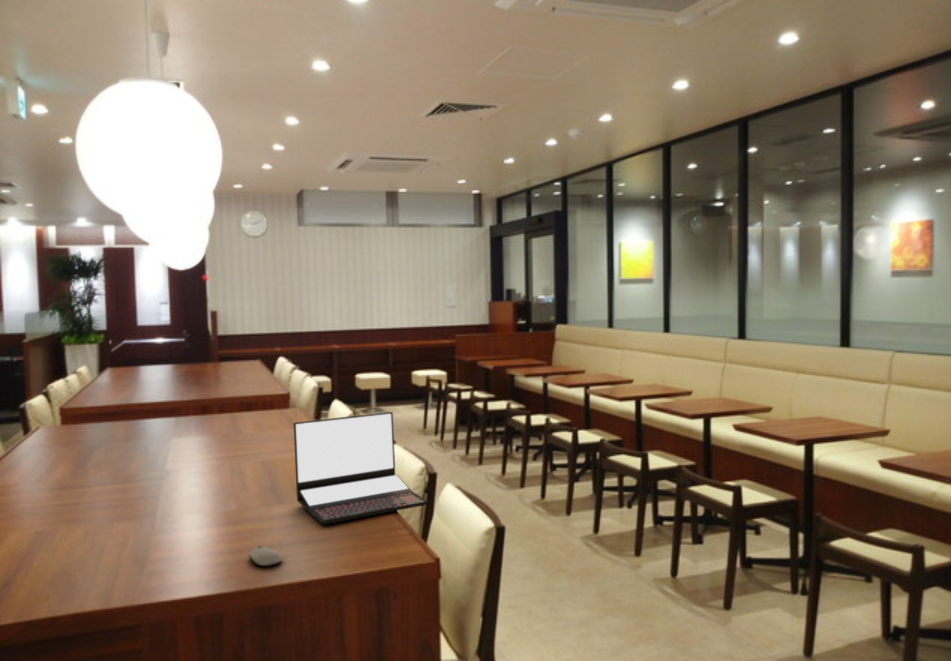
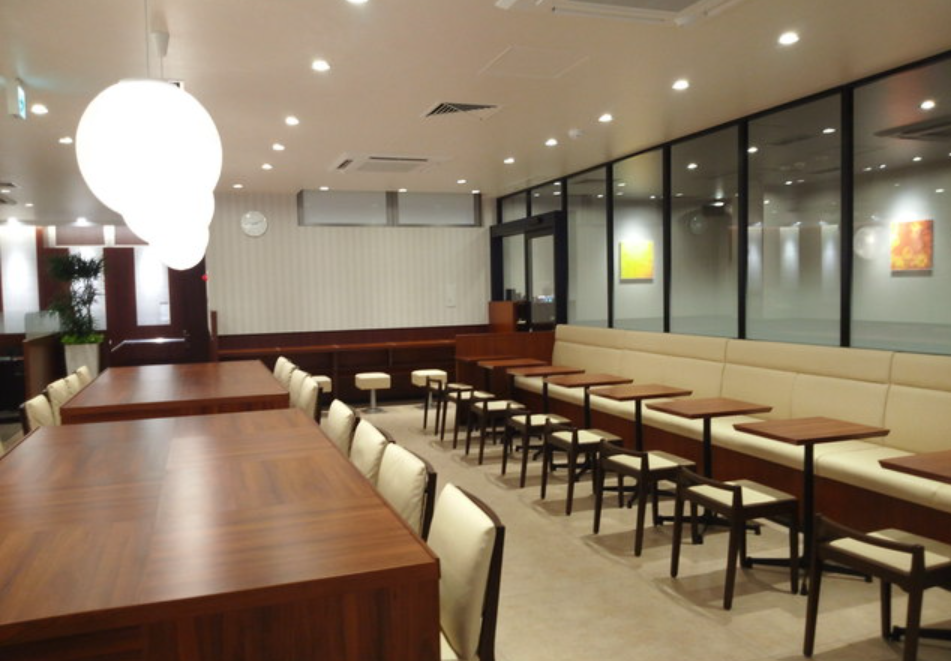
- computer mouse (265, 554)
- laptop (360, 463)
